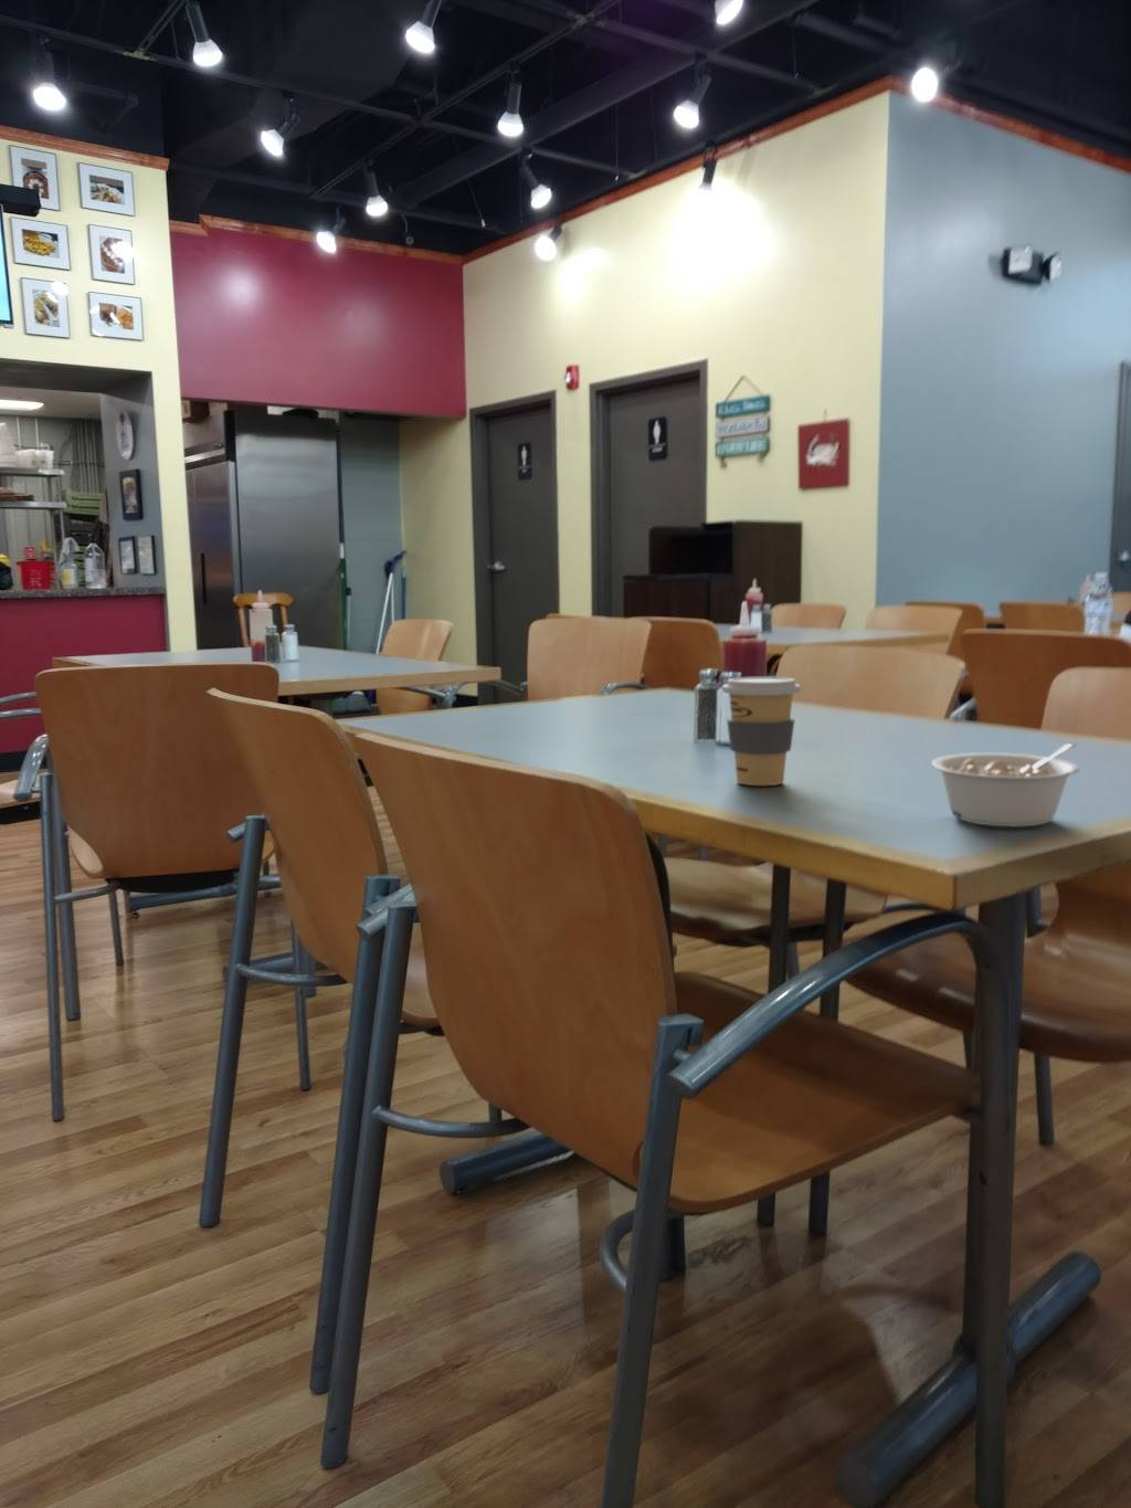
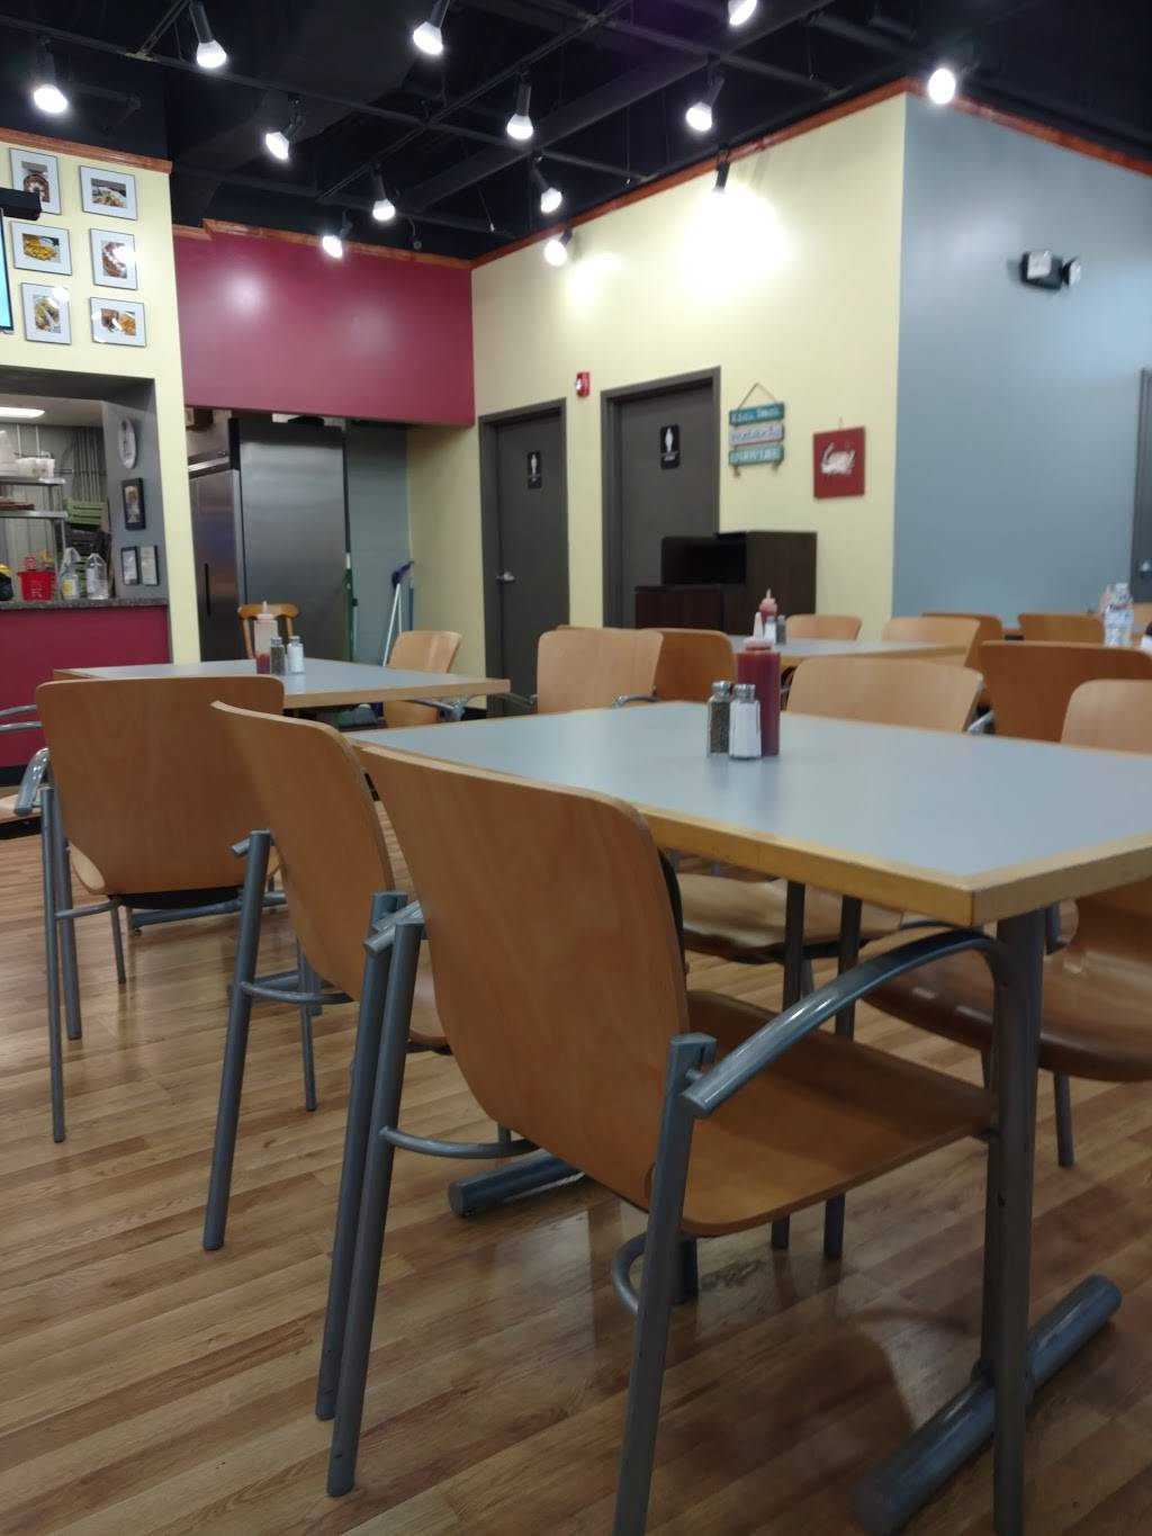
- legume (1003, 783)
- coffee cup (760, 731)
